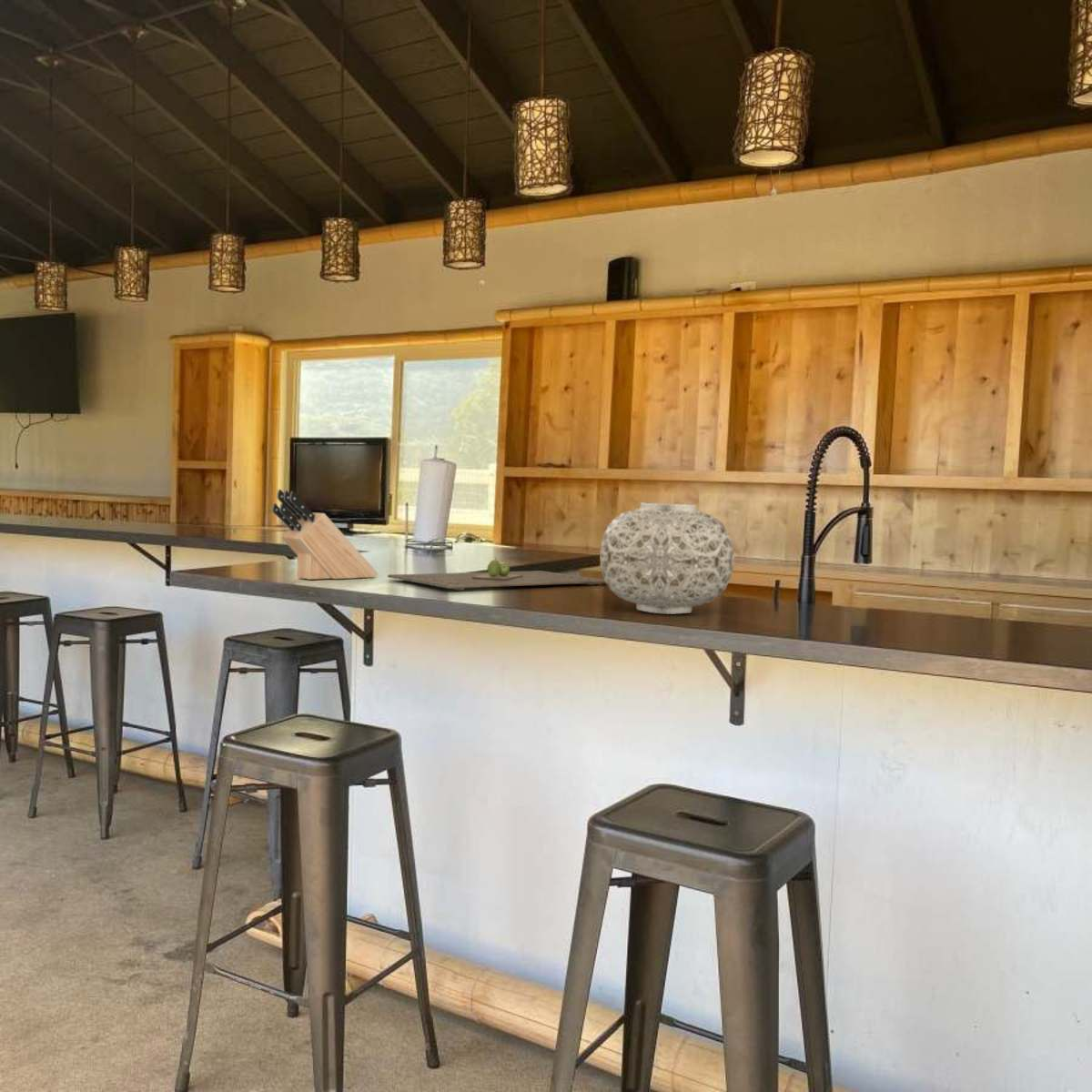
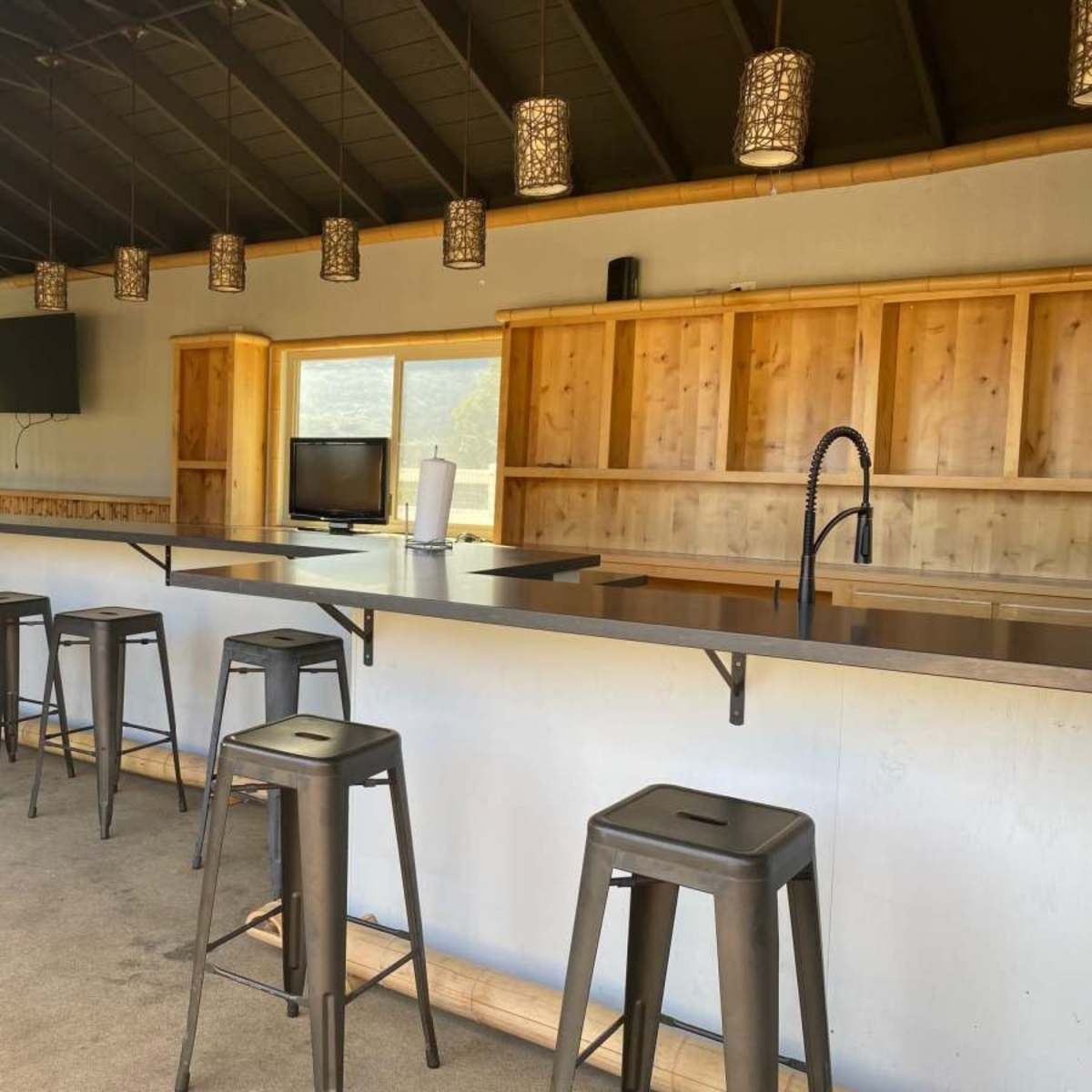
- knife block (324, 534)
- vase (665, 557)
- cutting board (499, 569)
